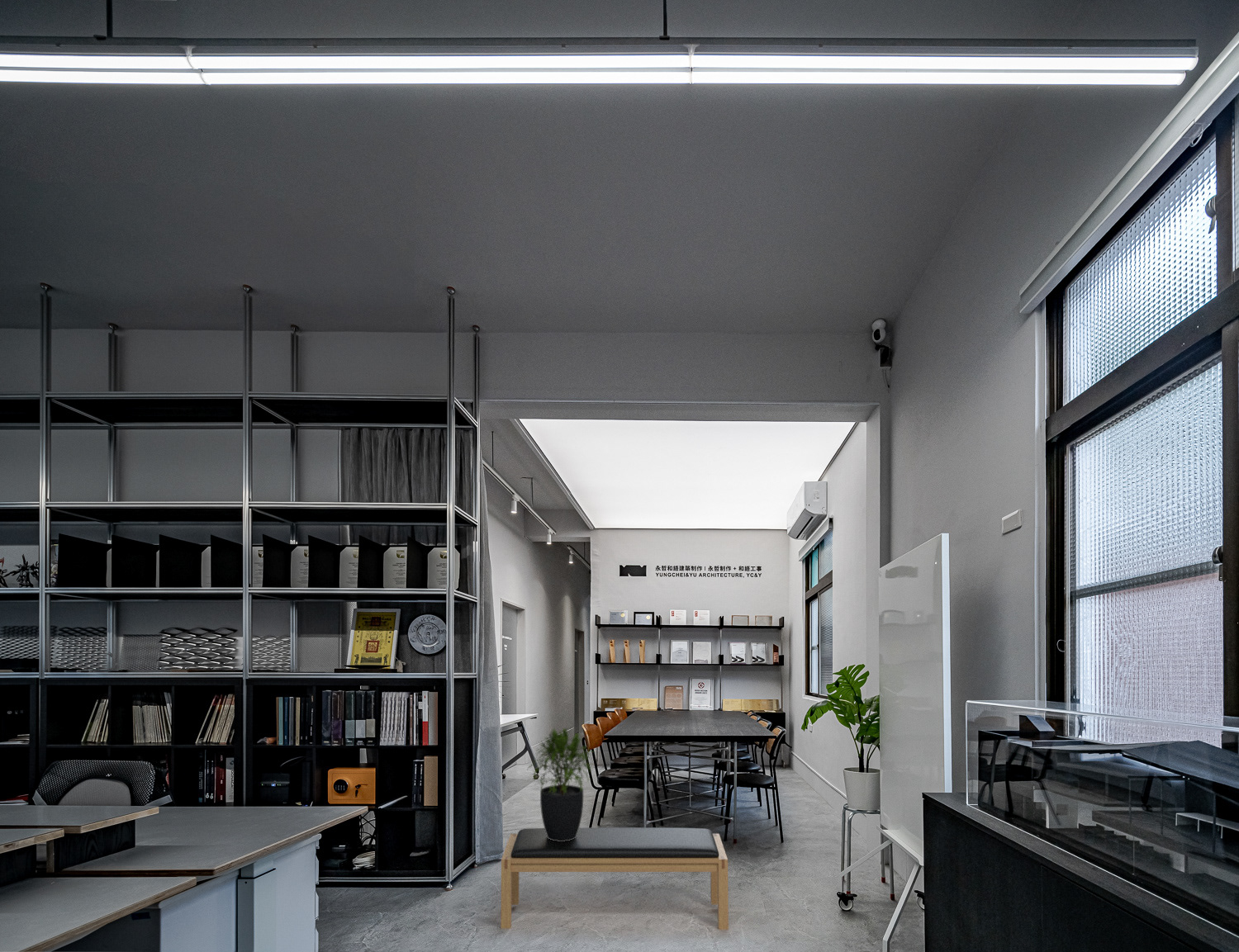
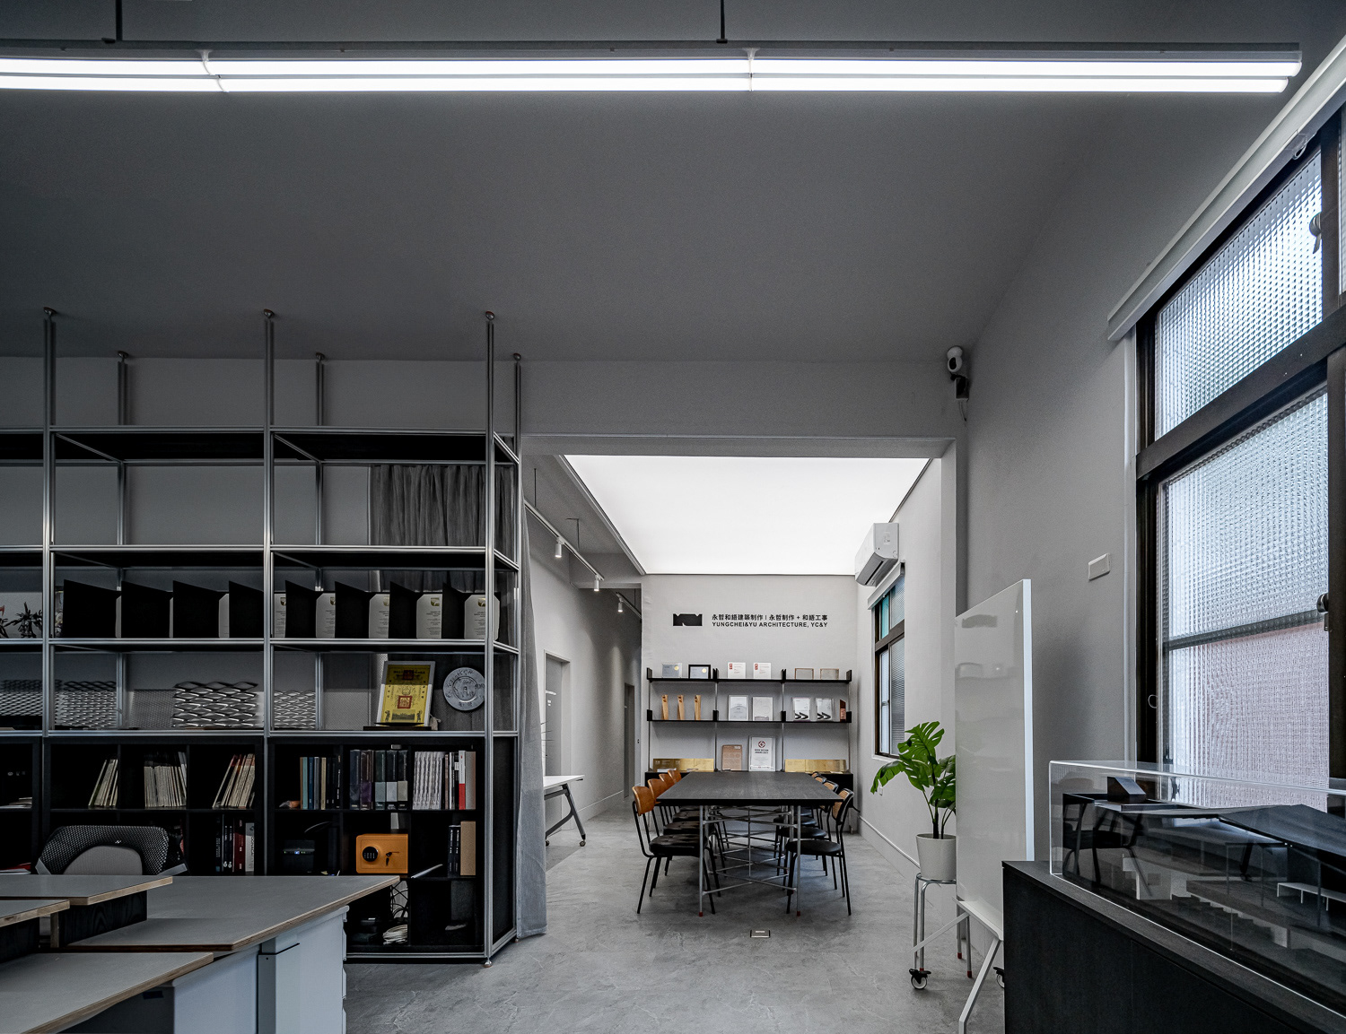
- potted plant (565, 780)
- bench (615, 871)
